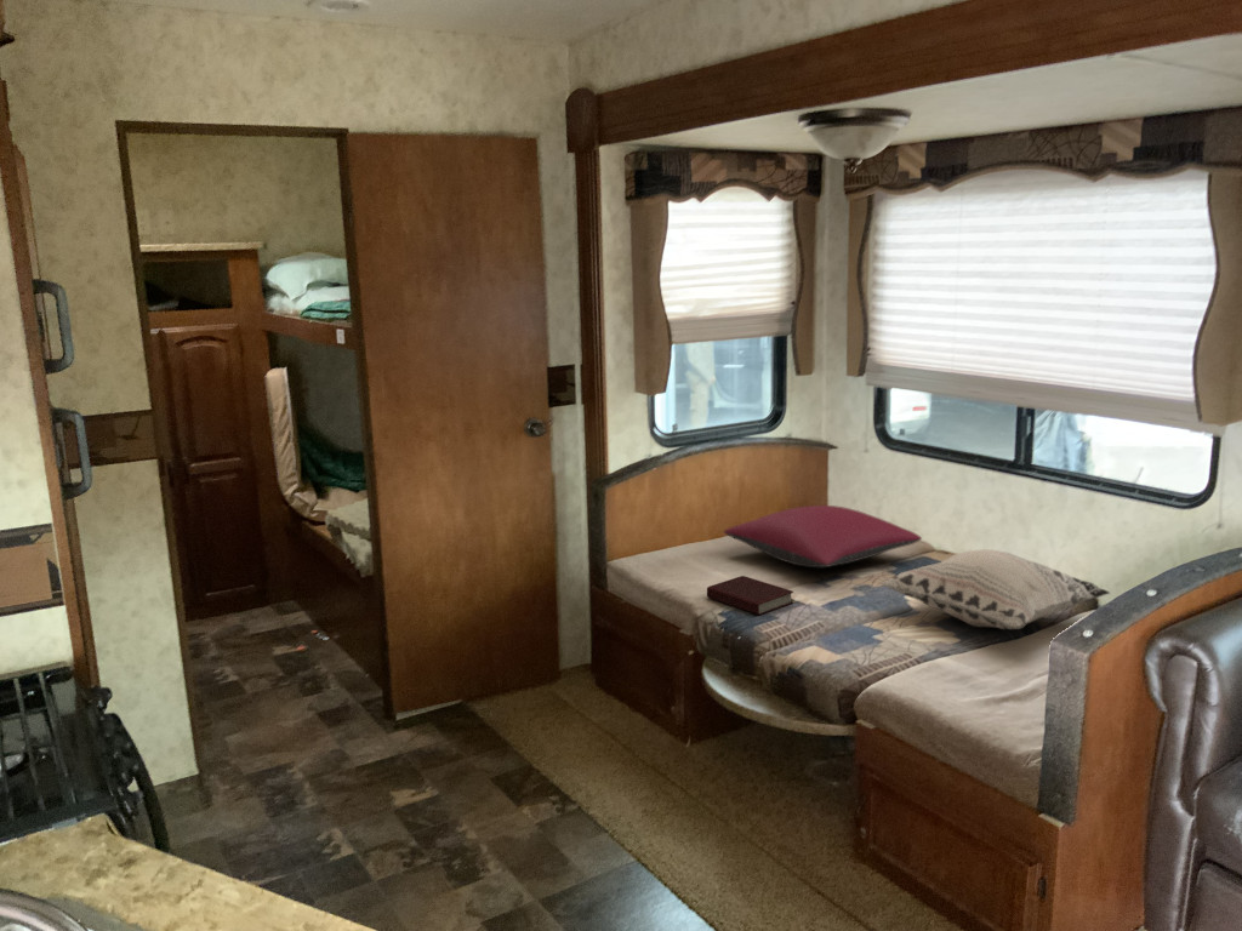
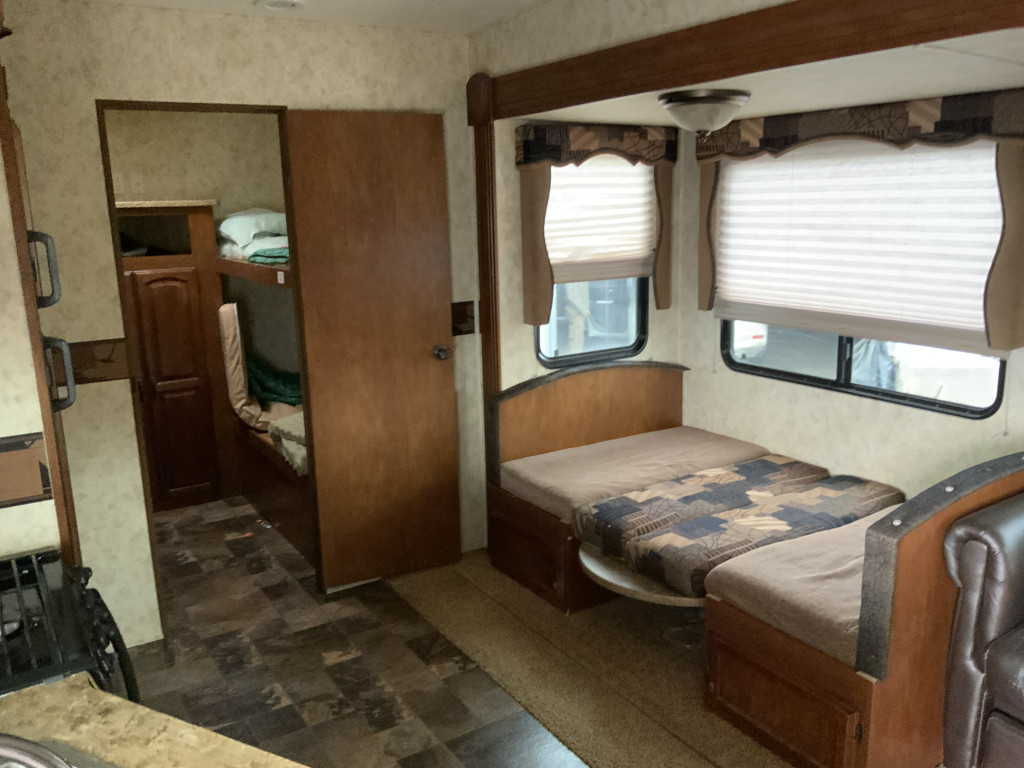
- pillow (820, 533)
- book (750, 594)
- decorative pillow (992, 587)
